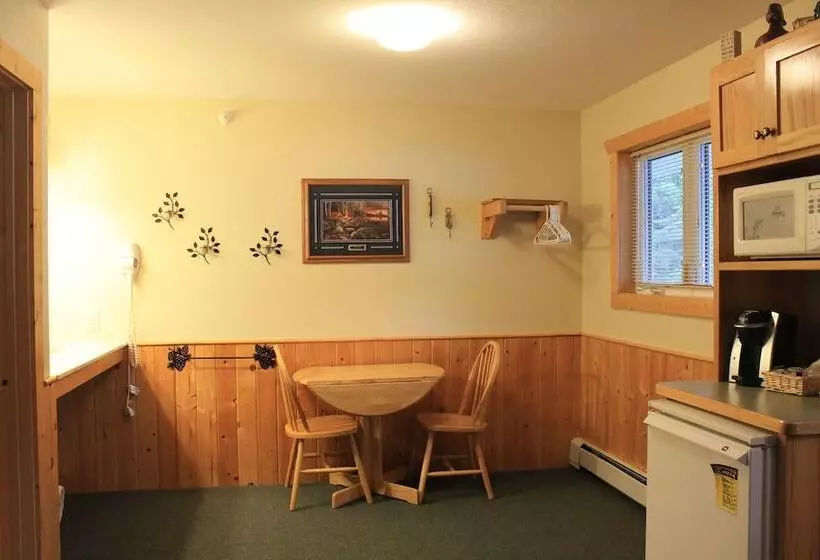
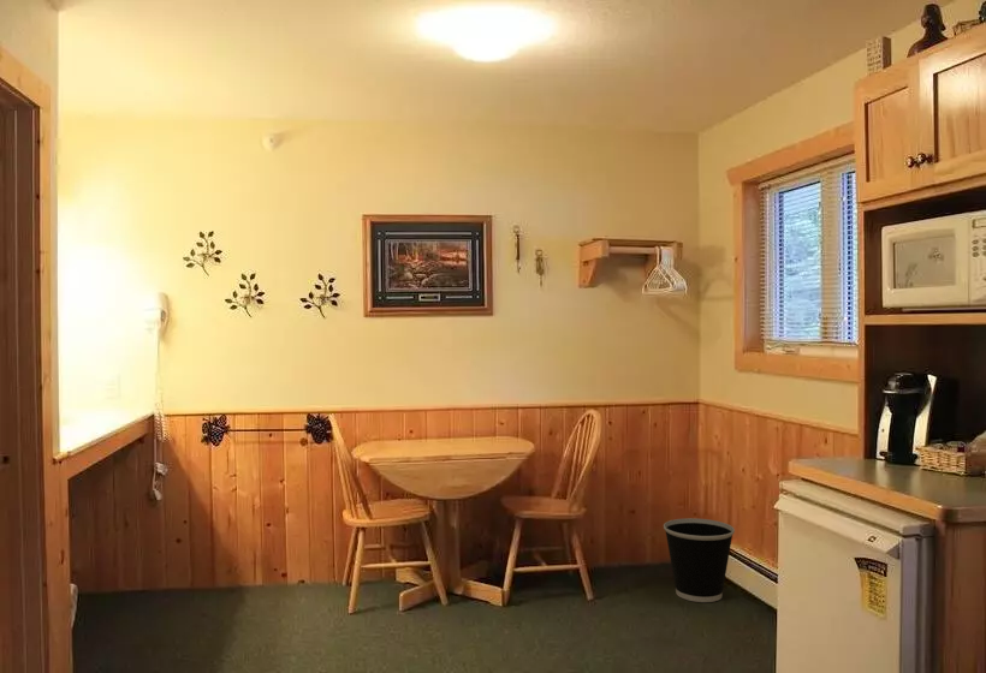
+ wastebasket (699, 560)
